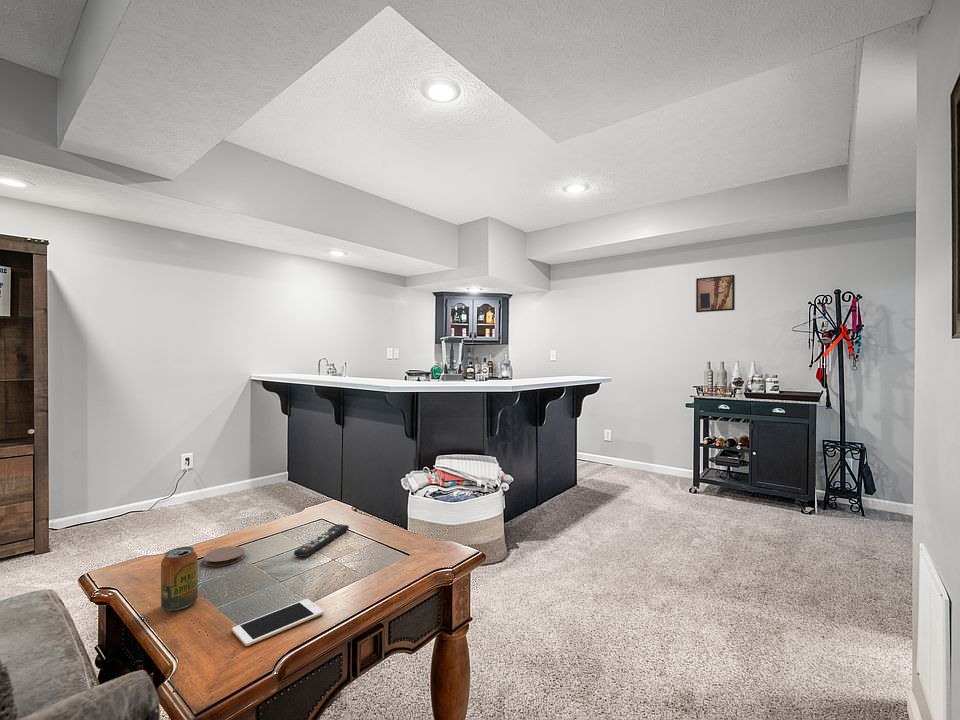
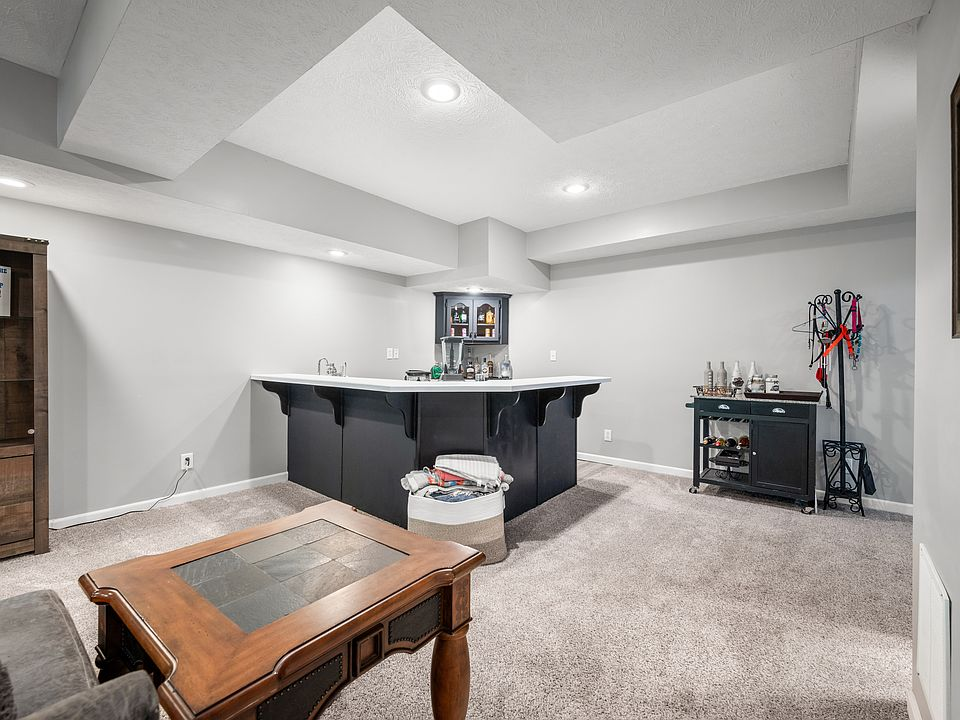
- coaster (224, 556)
- cell phone (279, 620)
- wall art (715, 294)
- remote control (323, 539)
- beverage can (179, 577)
